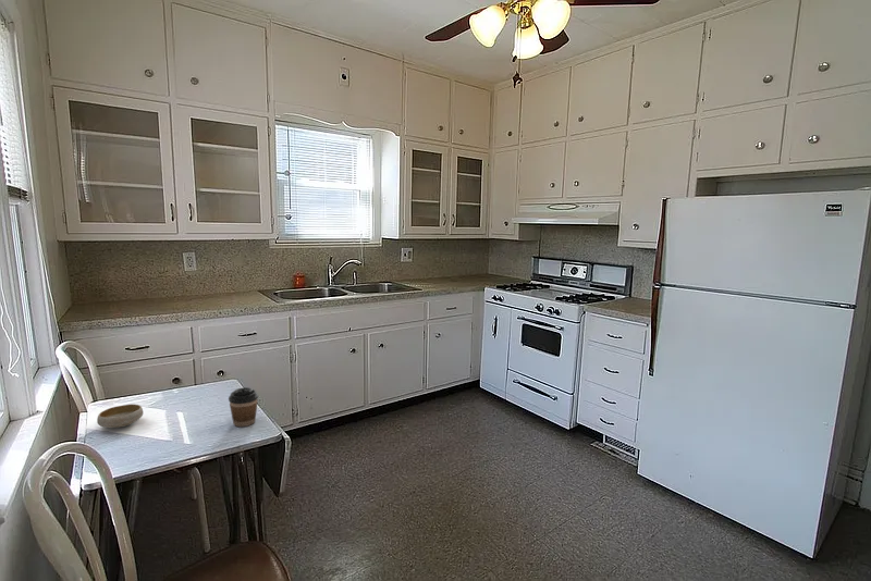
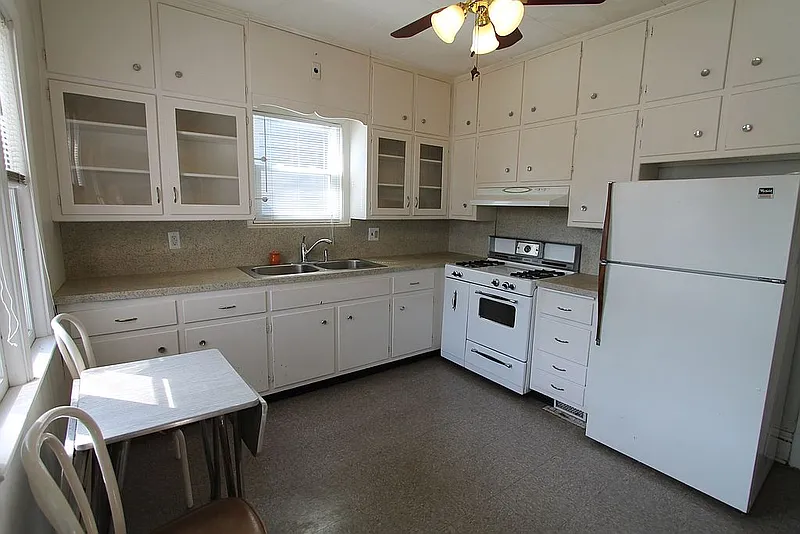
- bowl (121, 417)
- coffee cup (243, 405)
